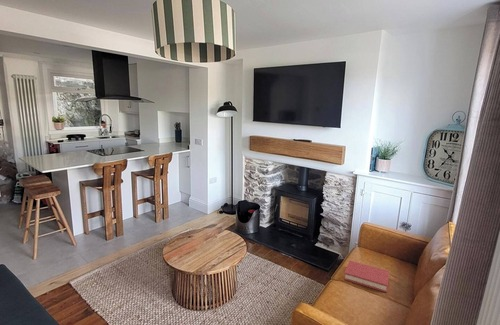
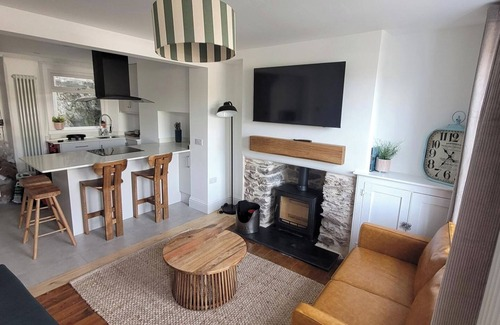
- hardback book (366, 275)
